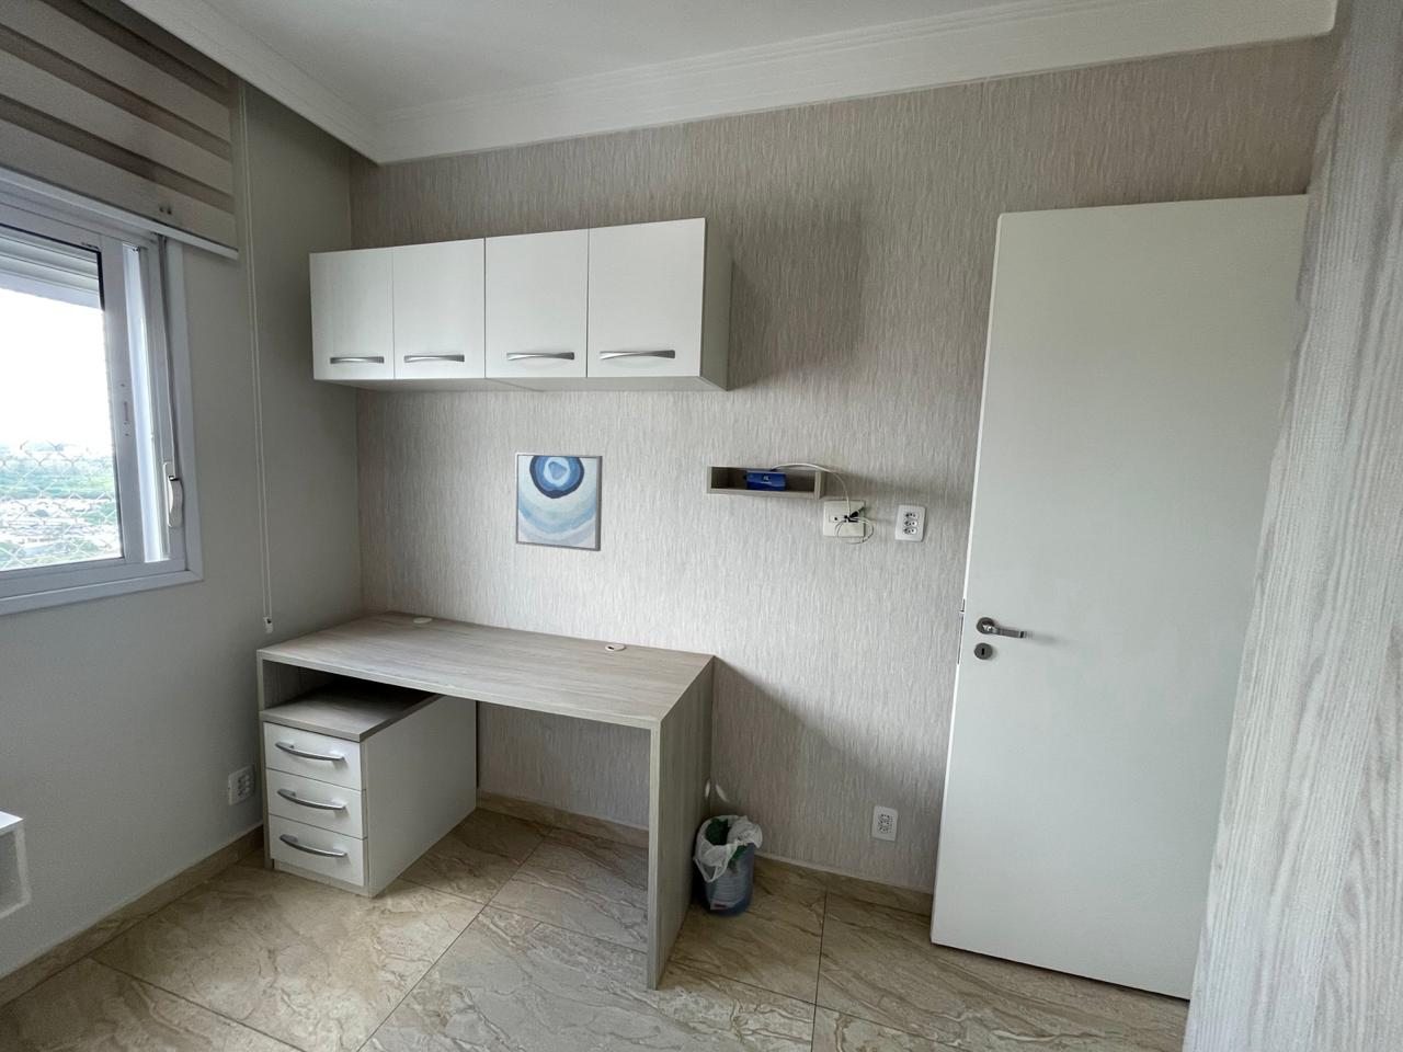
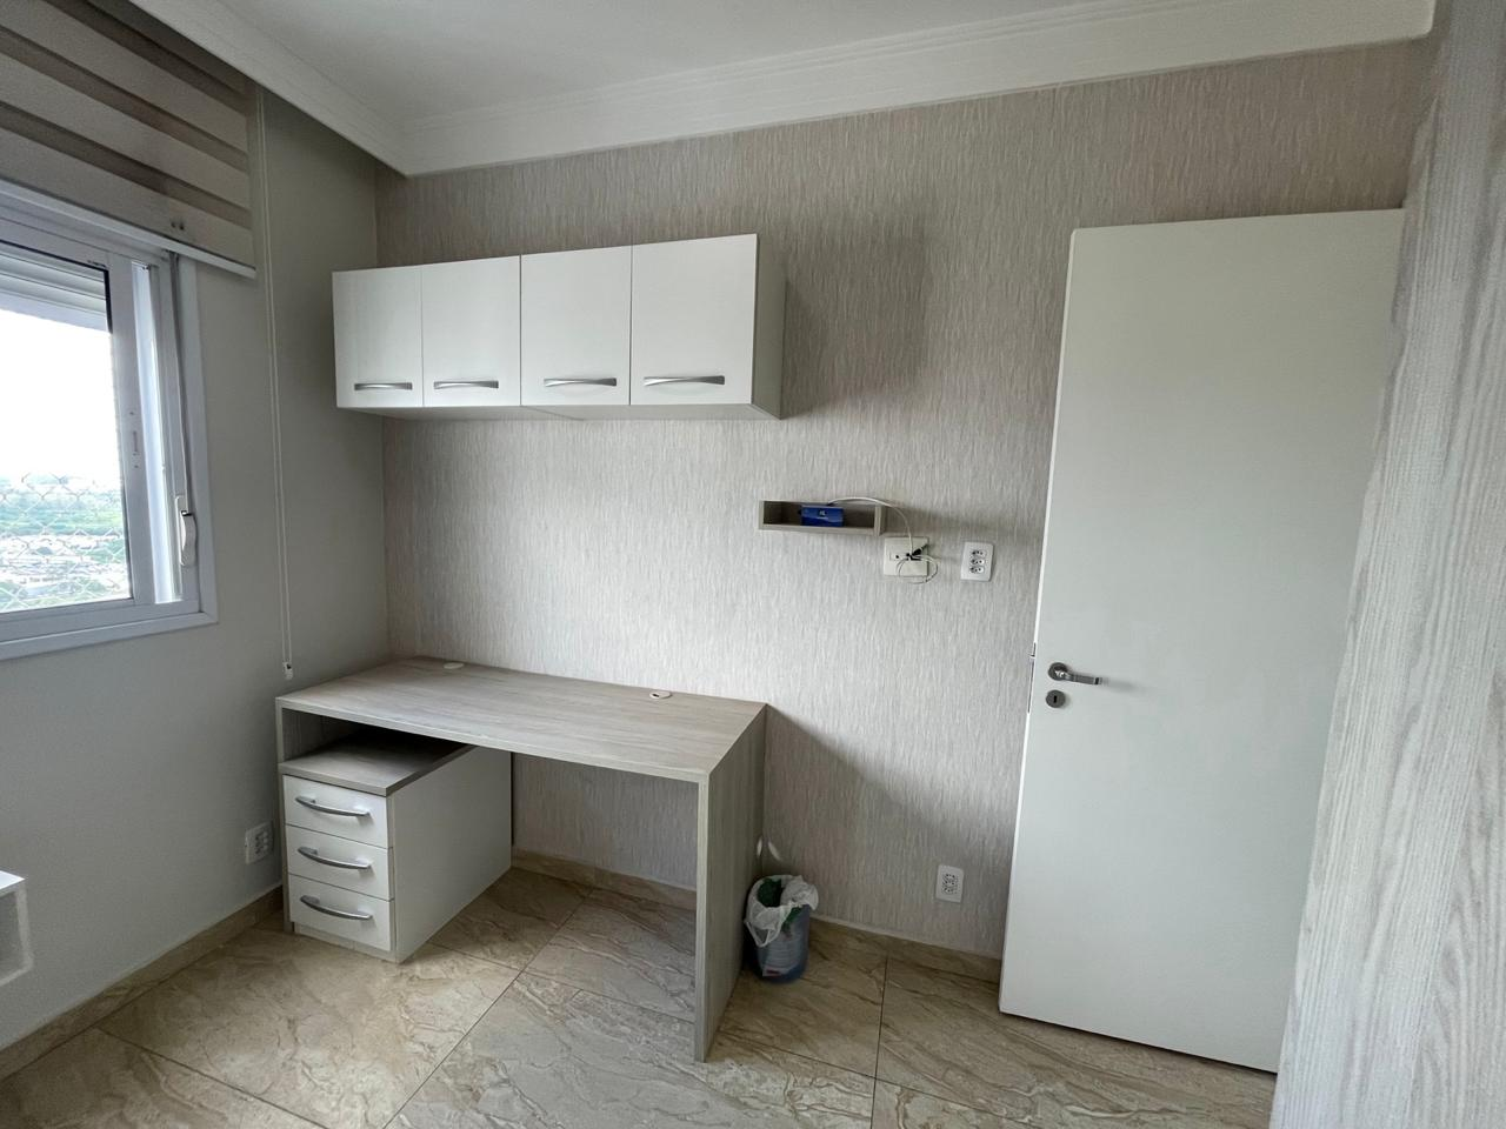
- wall art (557, 501)
